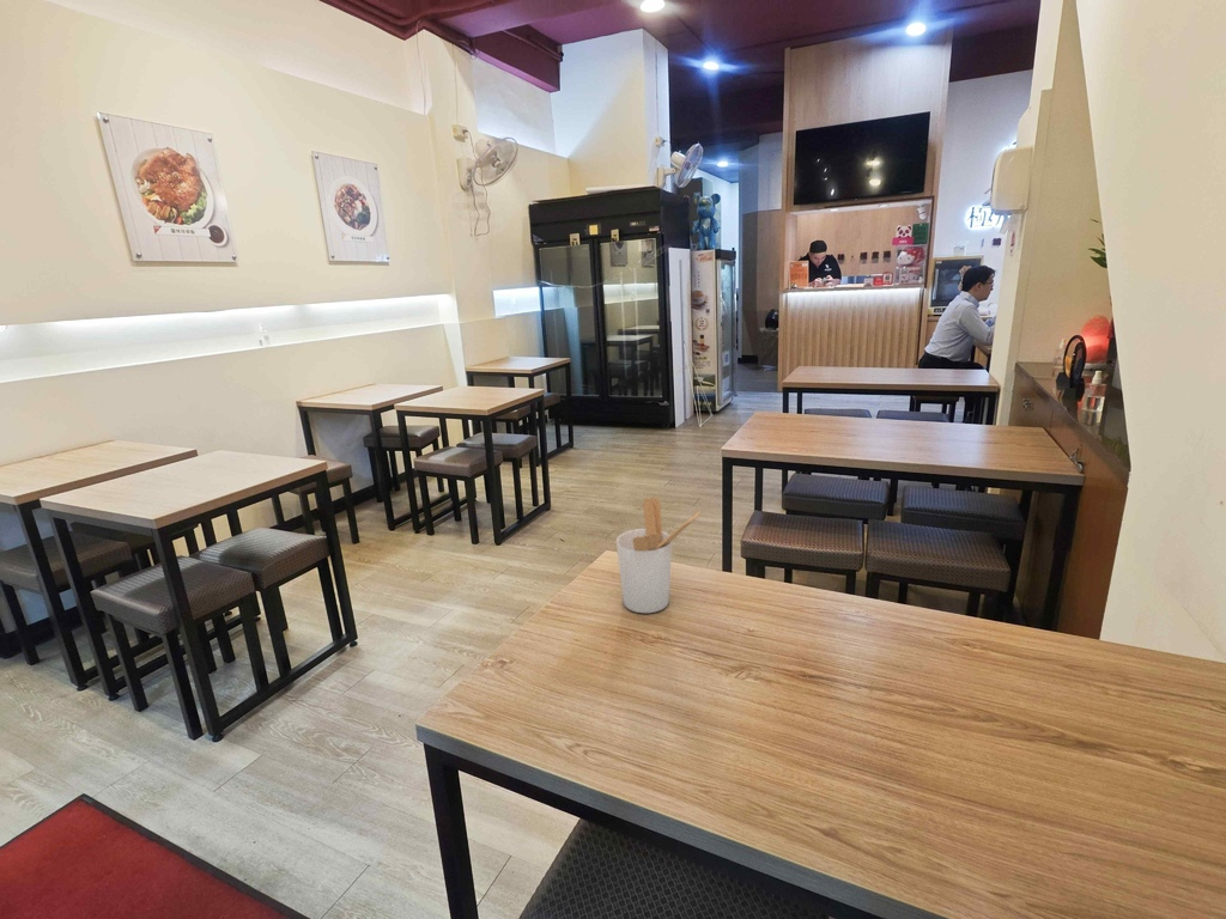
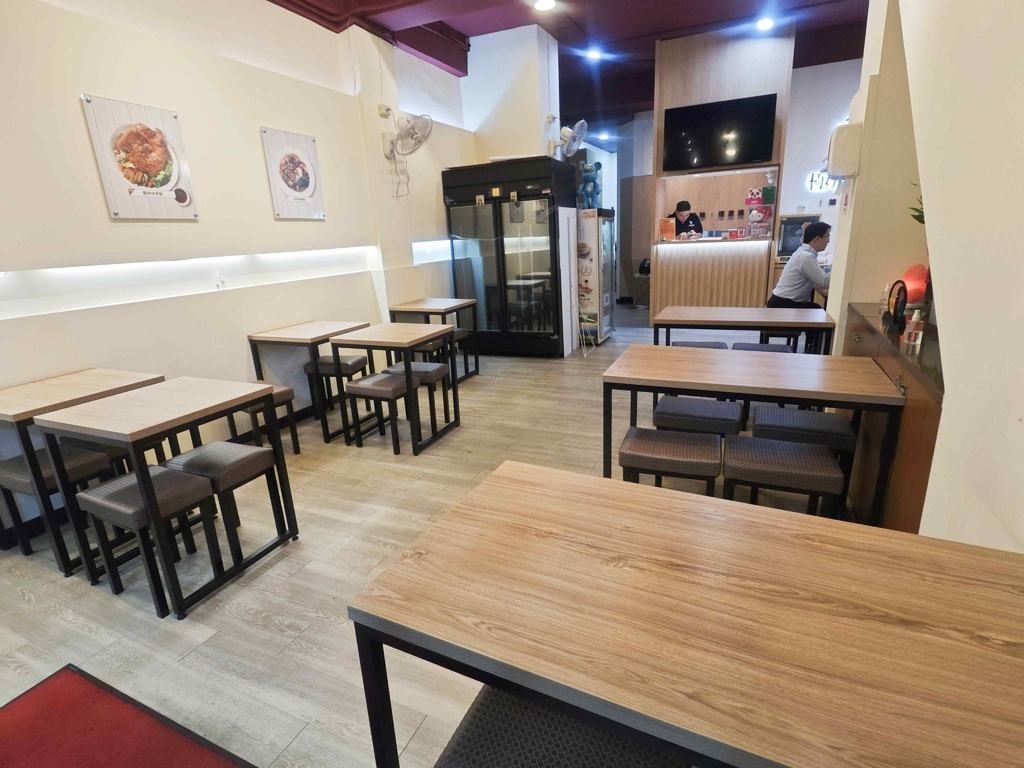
- utensil holder (658, 556)
